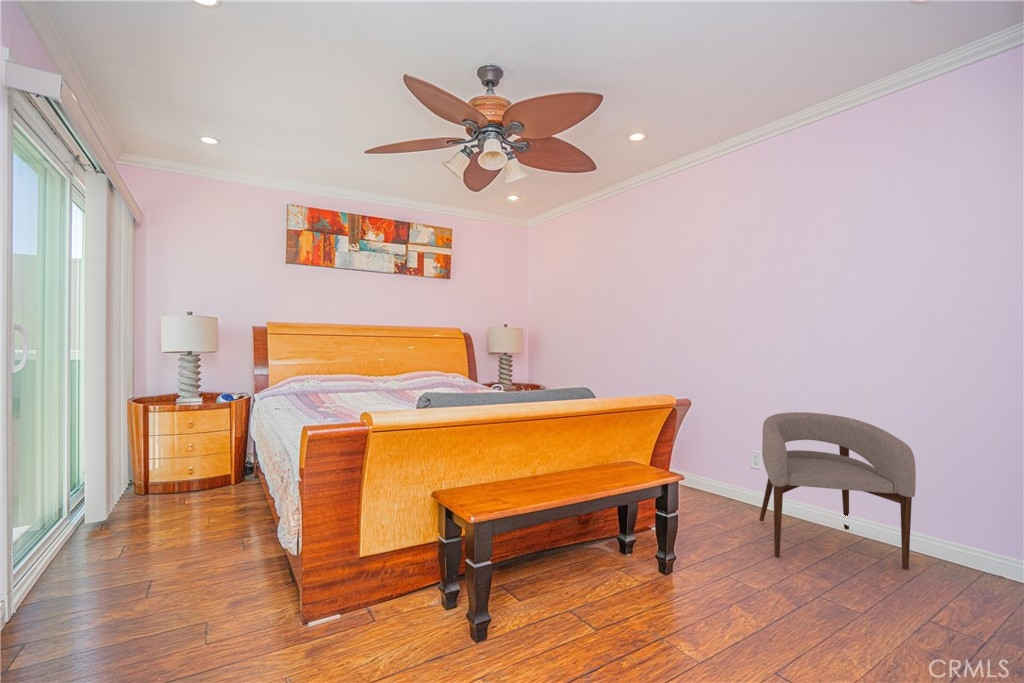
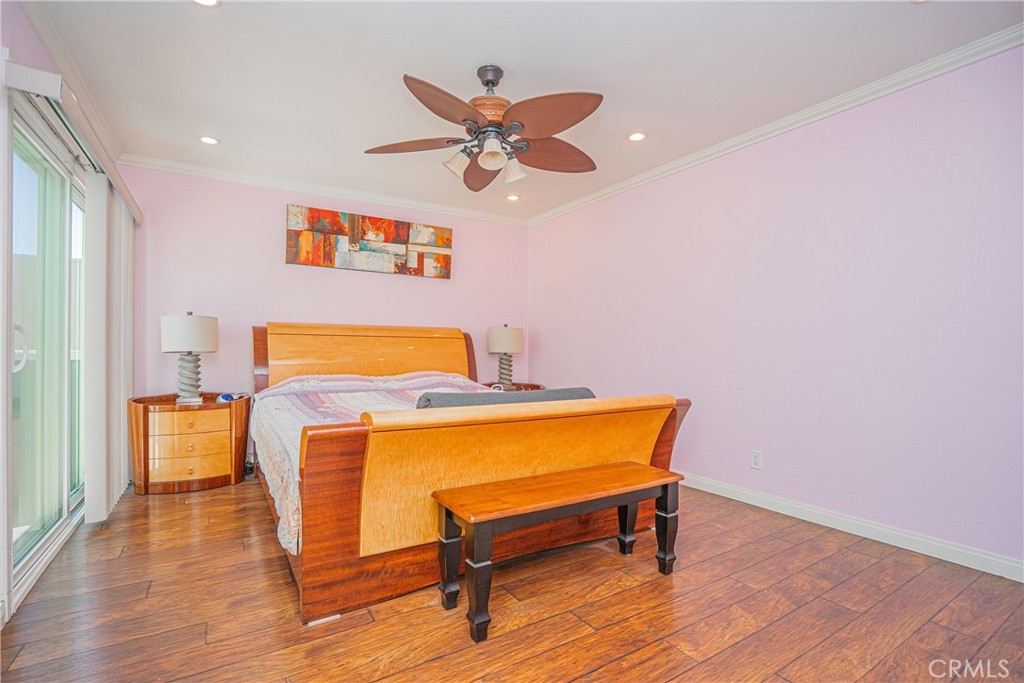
- armchair (824, 482)
